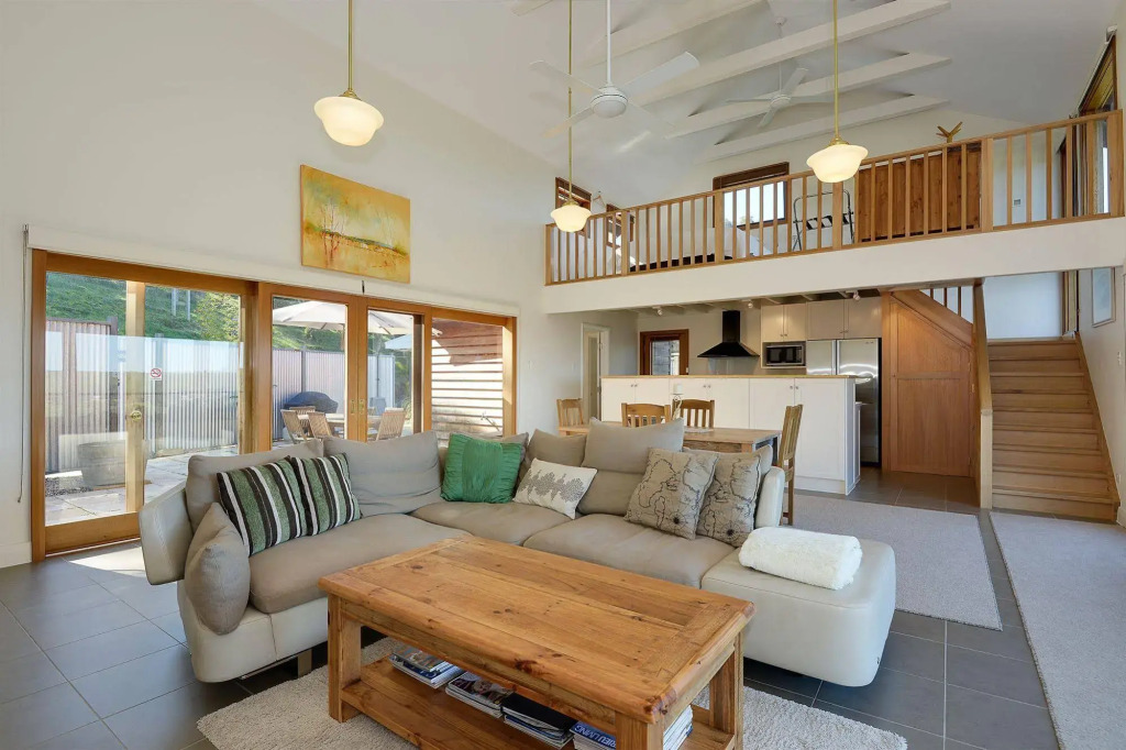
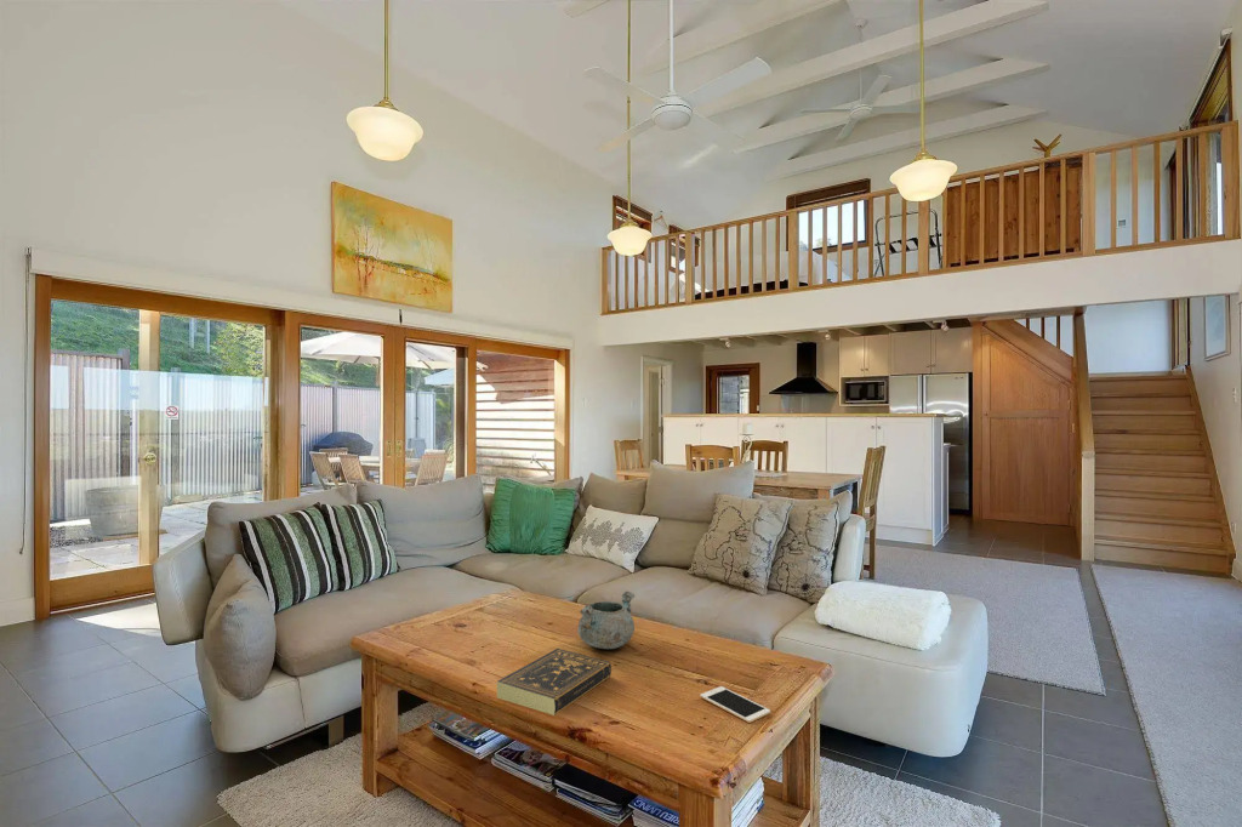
+ book (556, 678)
+ decorative bowl (606, 620)
+ cell phone (734, 703)
